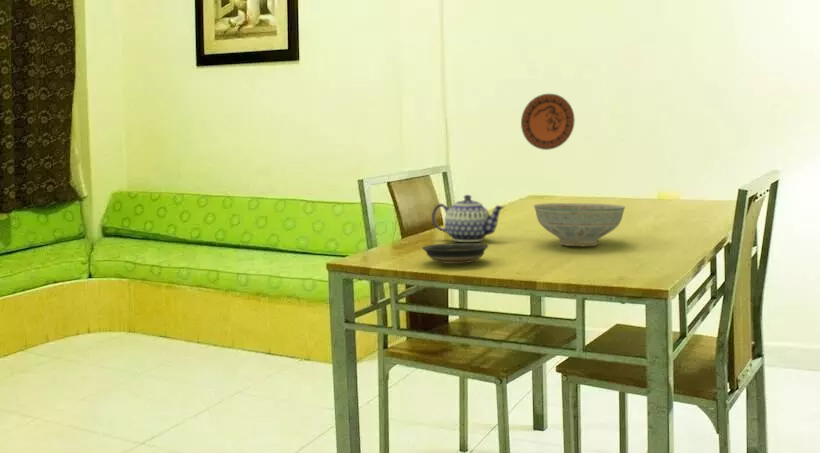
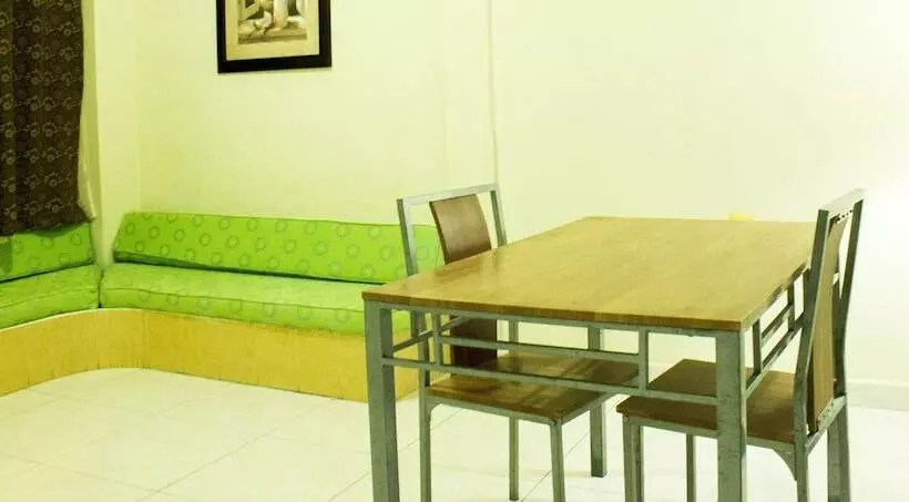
- saucer (455, 254)
- decorative plate (547, 121)
- decorative bowl (579, 224)
- teapot (468, 217)
